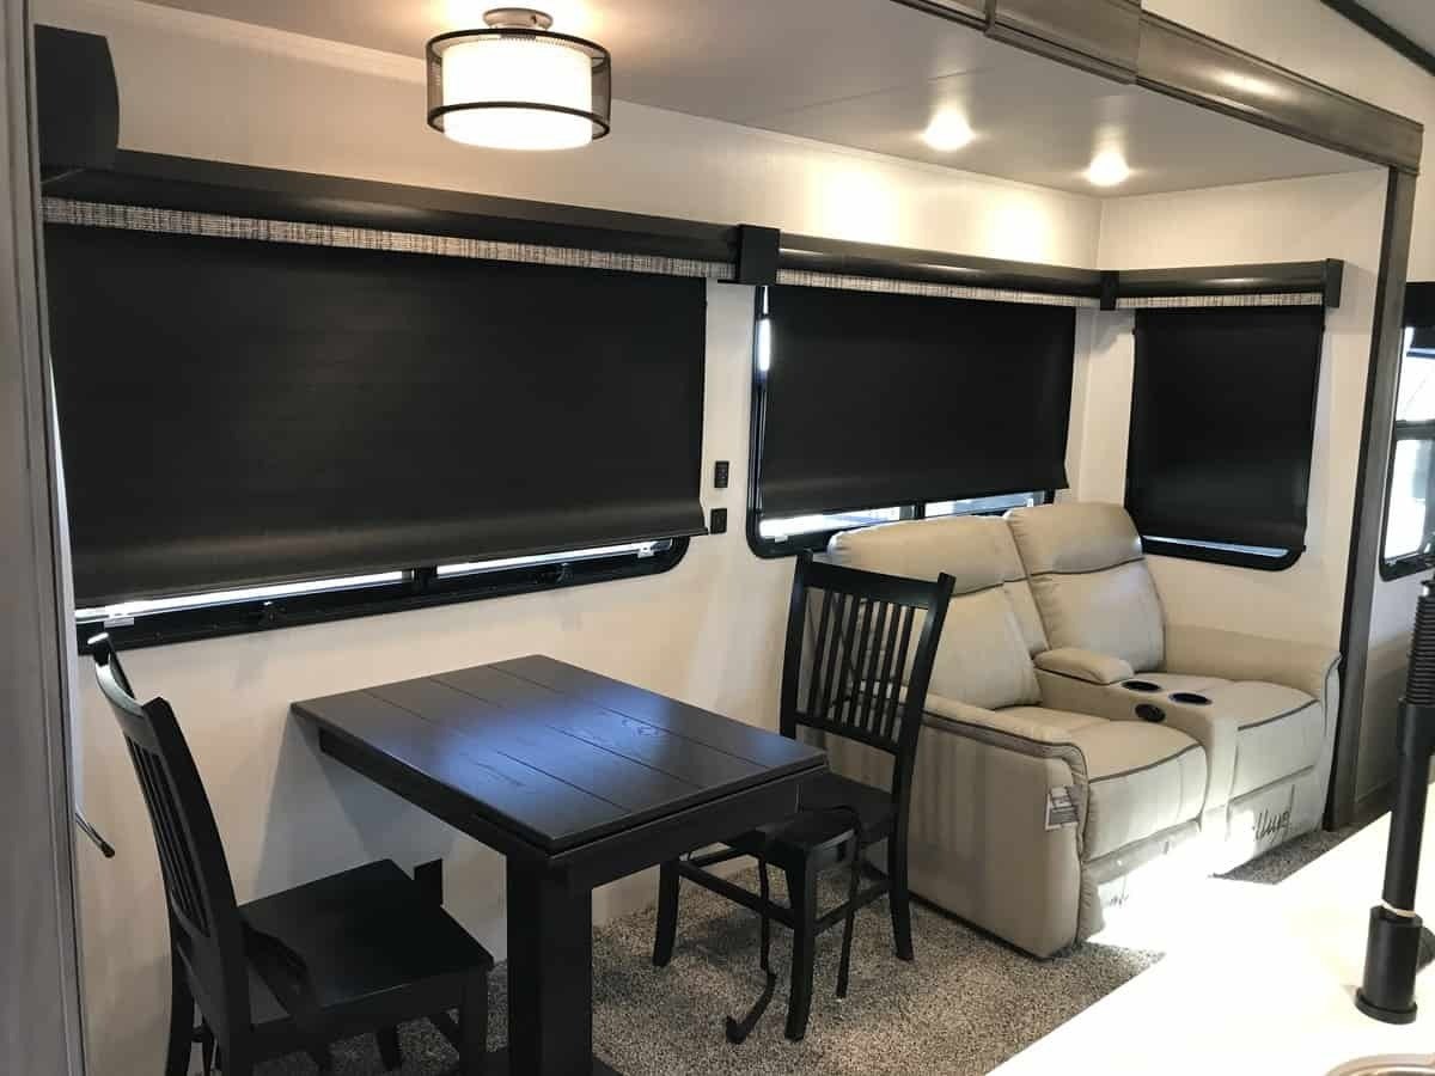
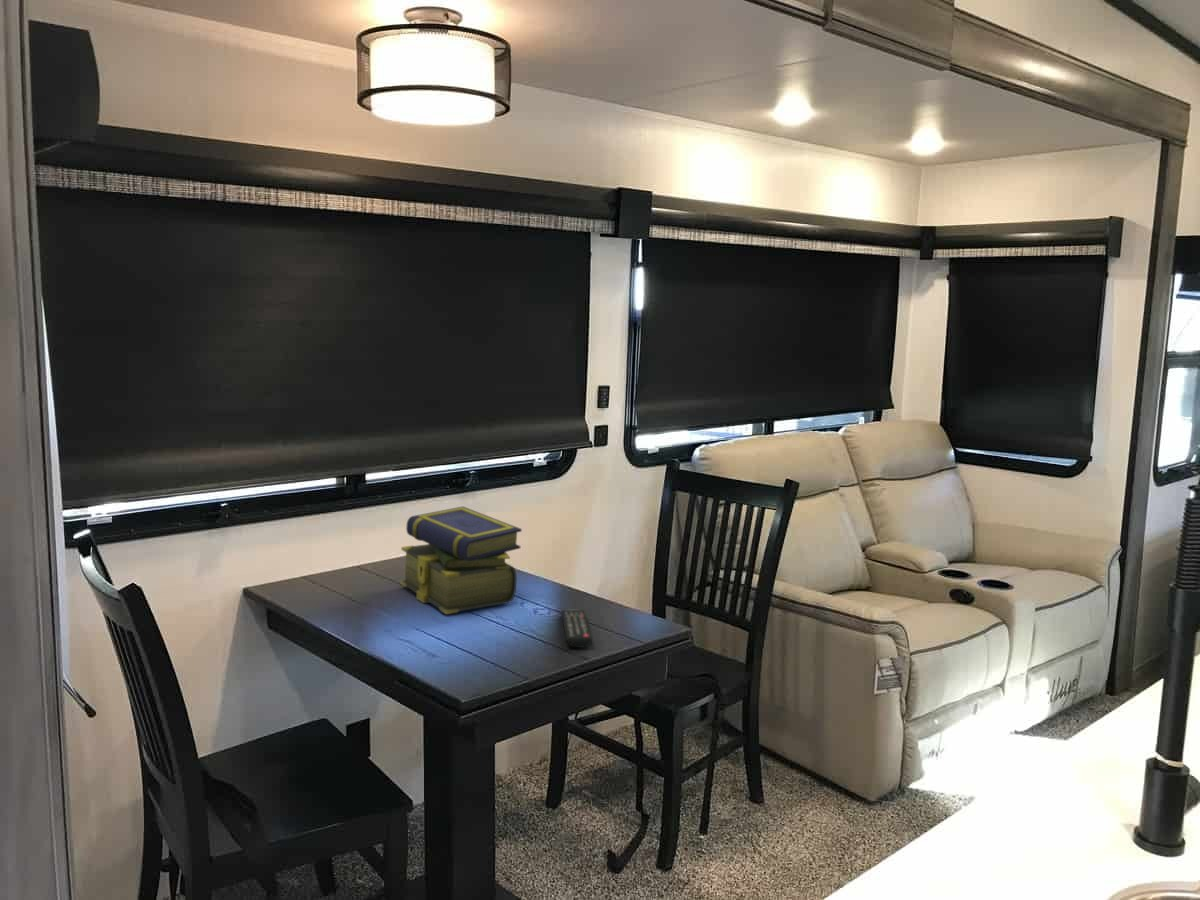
+ stack of books (462, 556)
+ remote control (575, 626)
